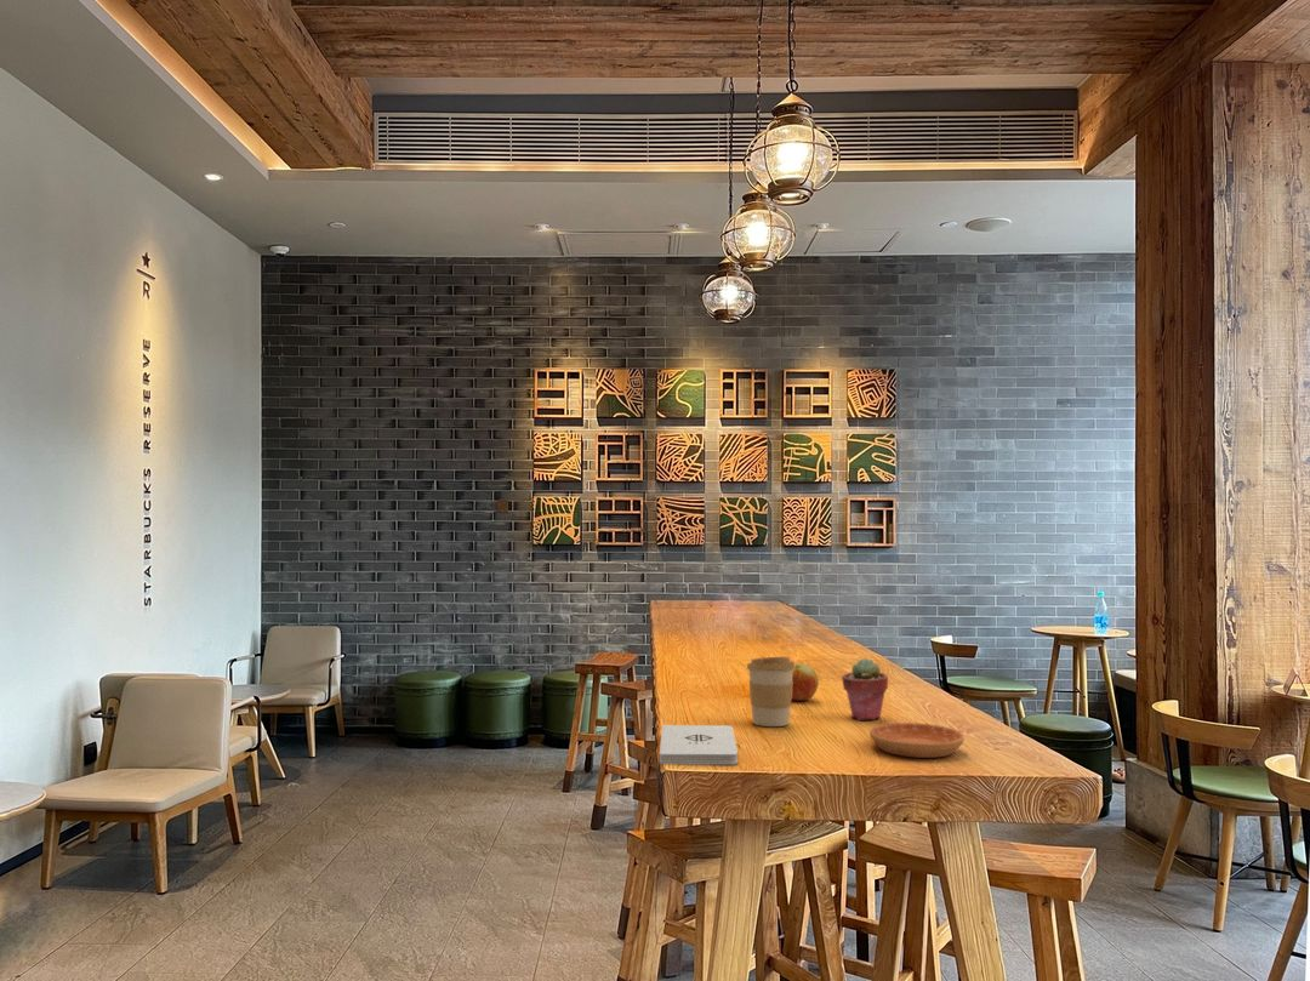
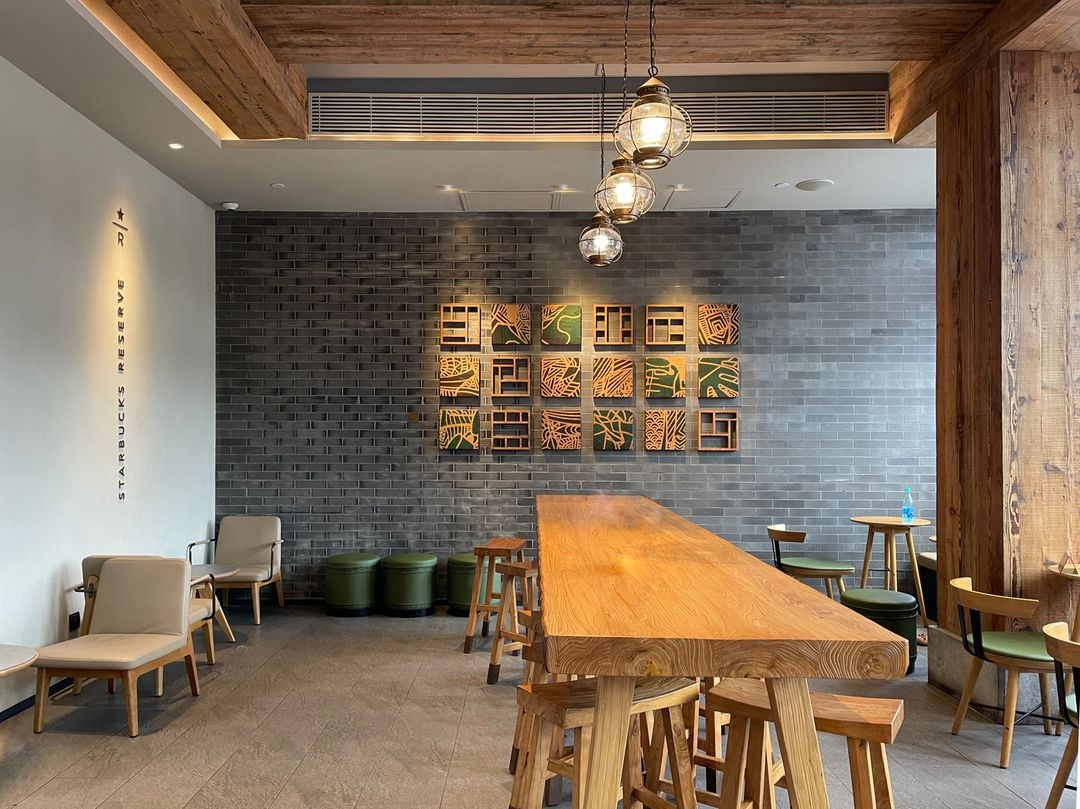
- apple (798, 681)
- coffee cup (770, 689)
- saucer (916, 740)
- notepad (697, 743)
- potted succulent (865, 688)
